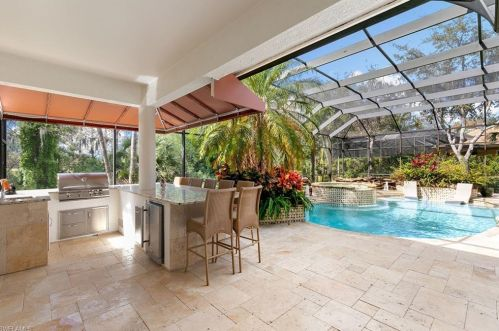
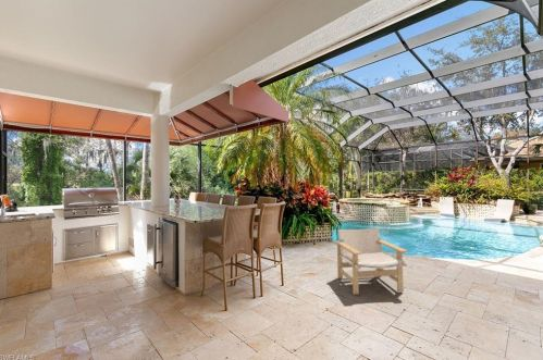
+ lounge chair (368, 259)
